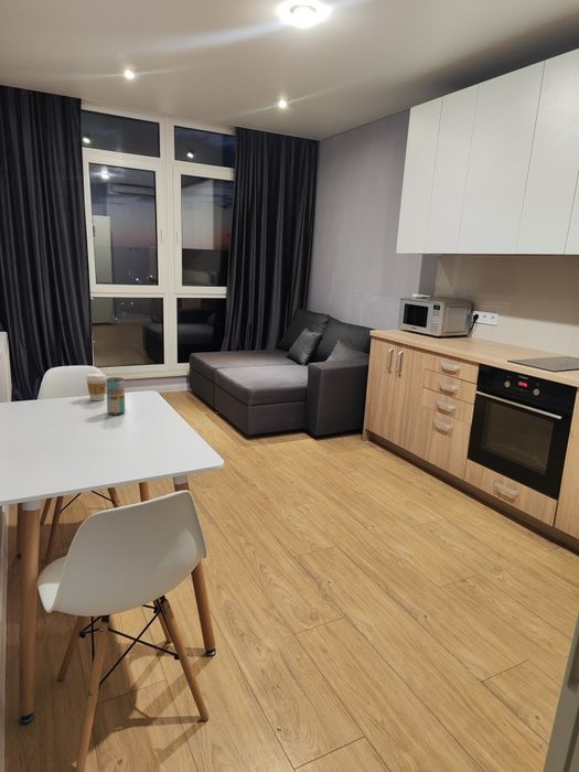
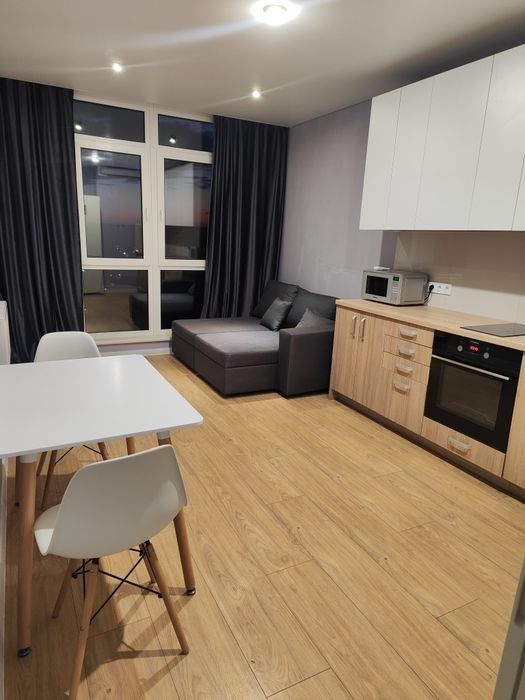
- beverage can (115, 396)
- coffee cup (96, 386)
